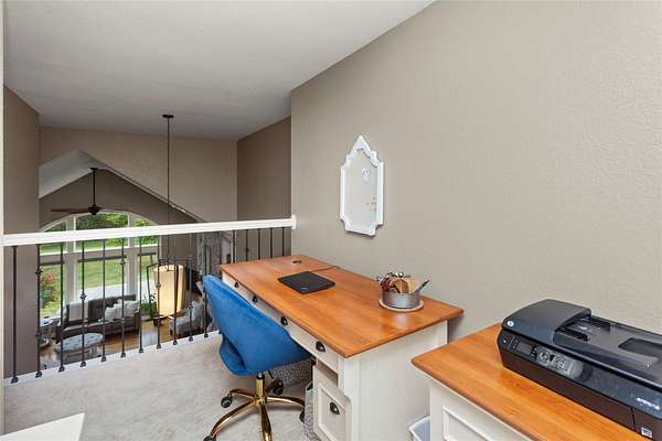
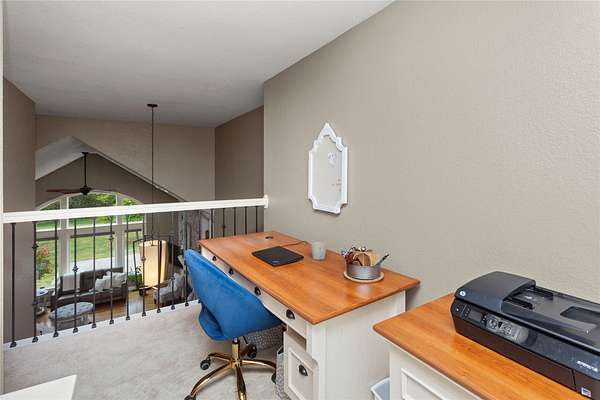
+ mug (319, 251)
